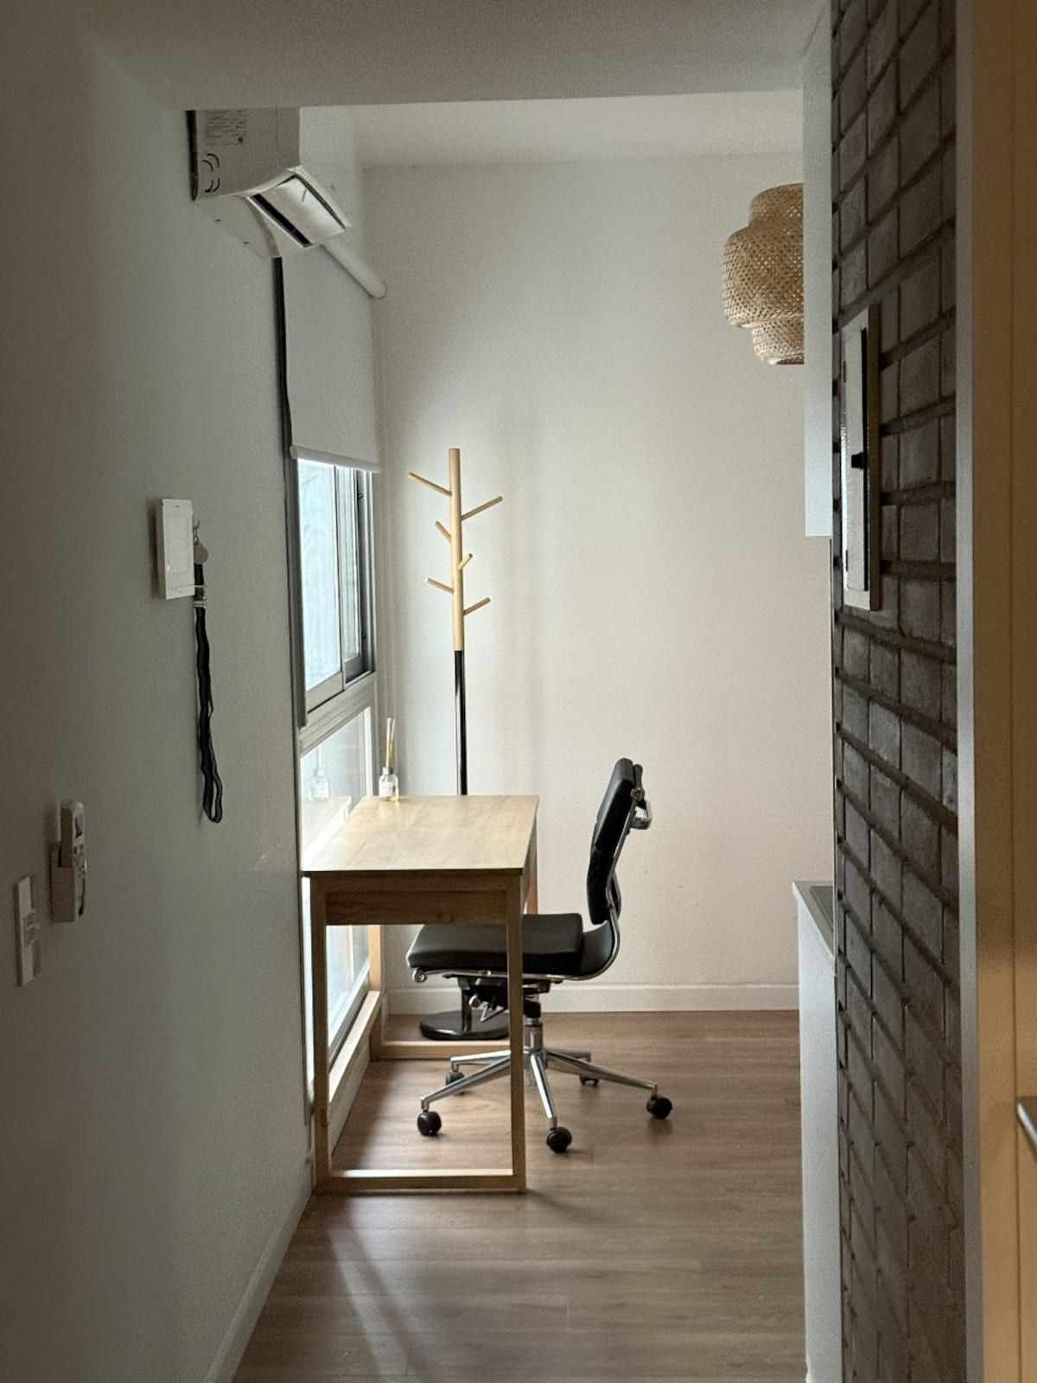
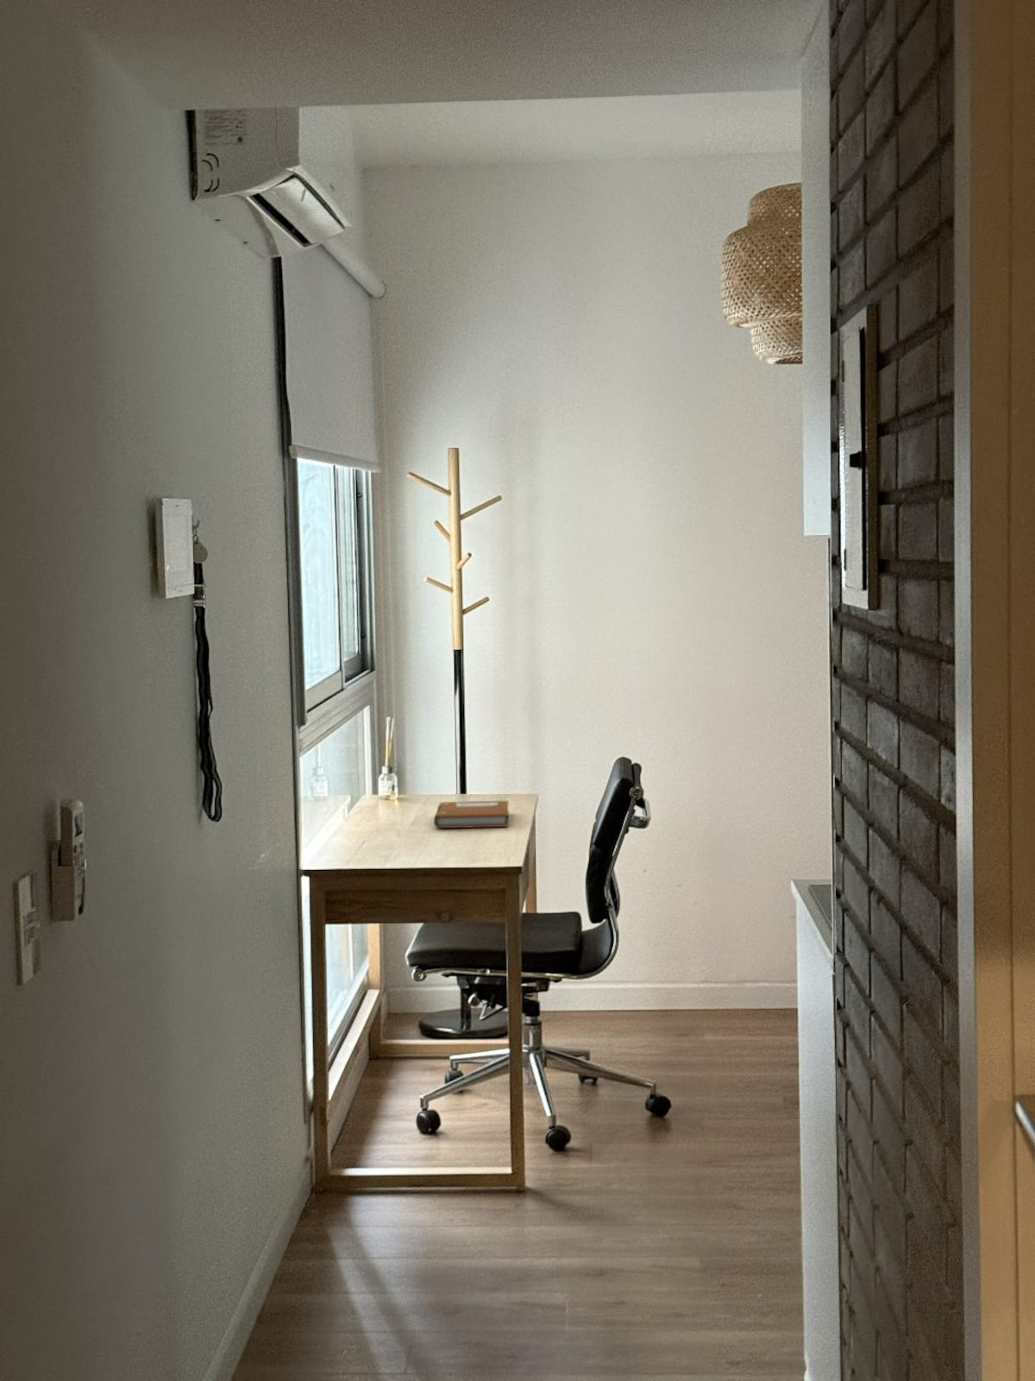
+ notebook (472, 813)
